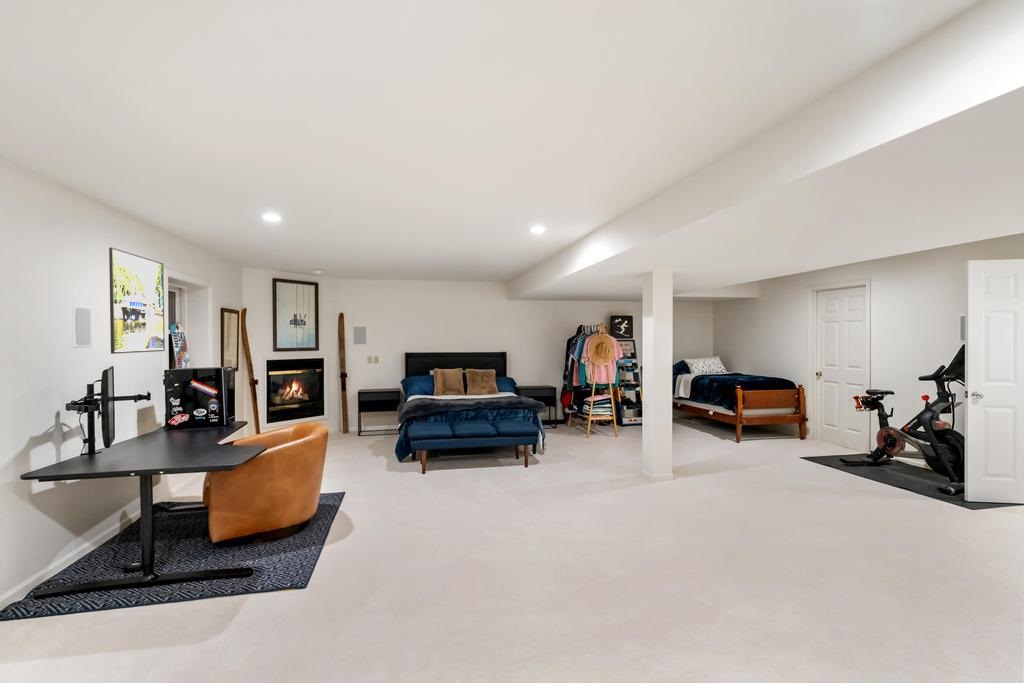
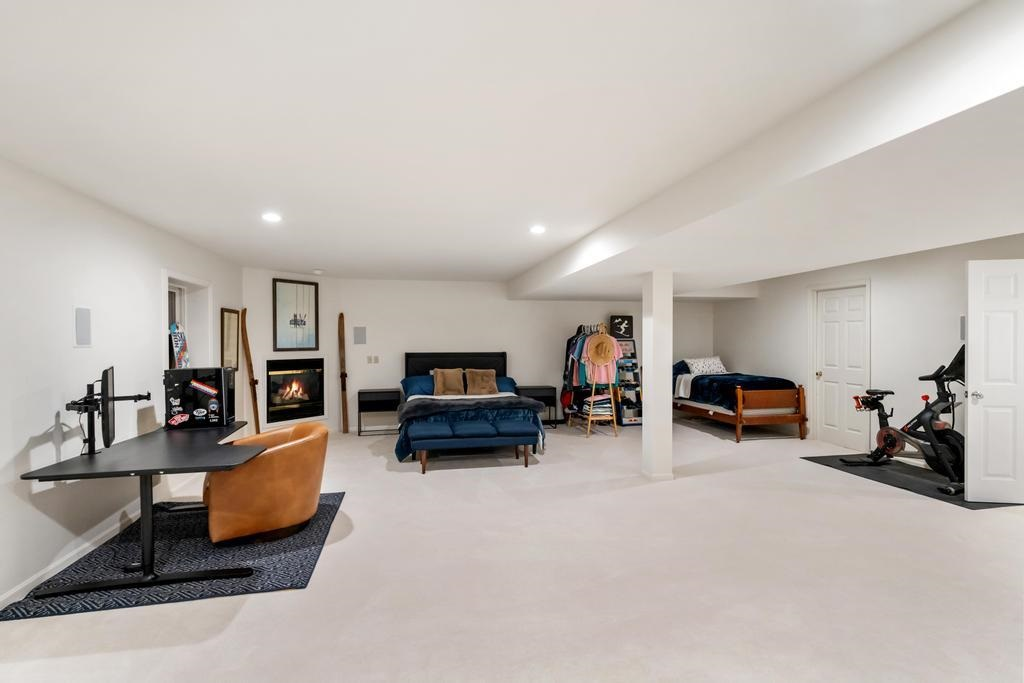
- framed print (139, 304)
